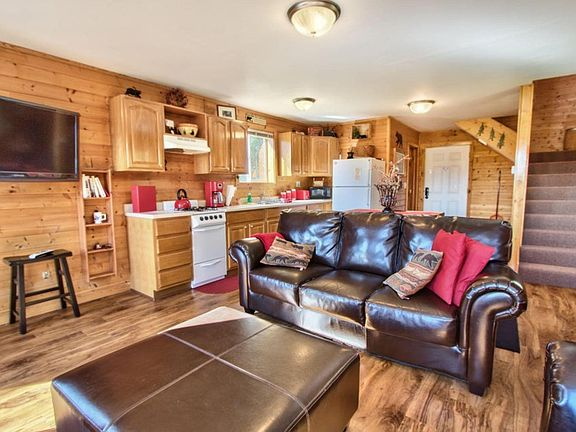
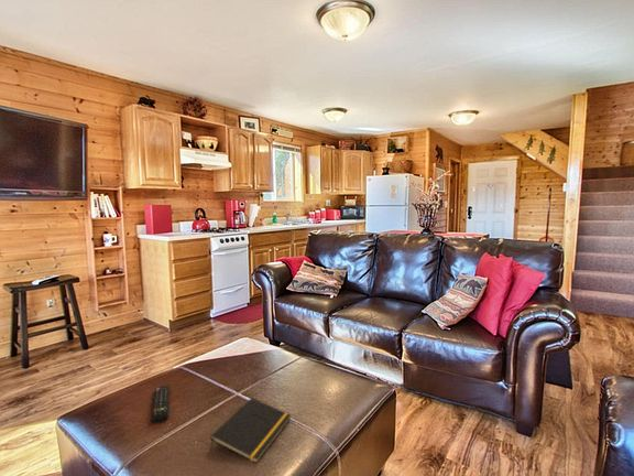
+ notepad (253, 426)
+ remote control (161, 402)
